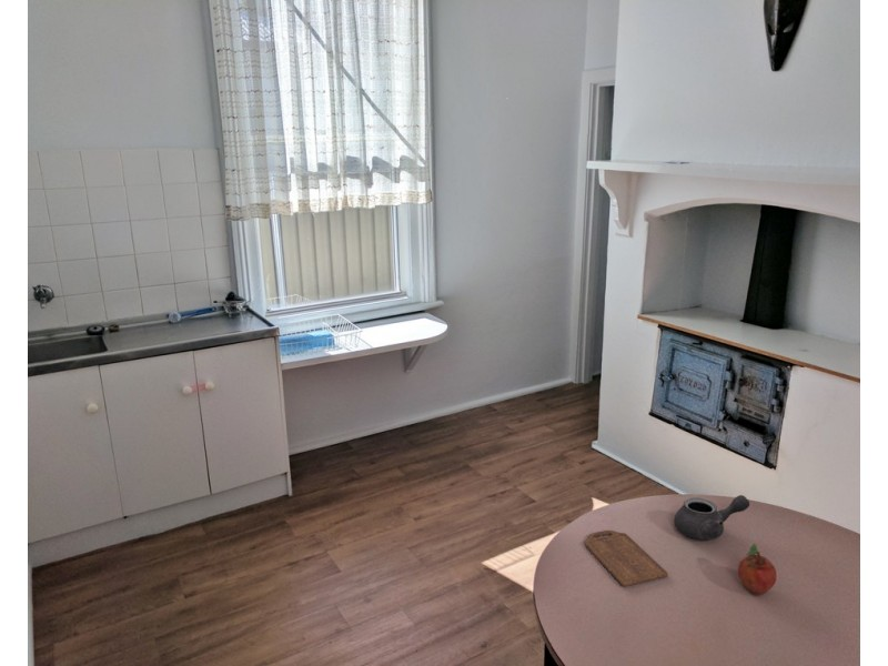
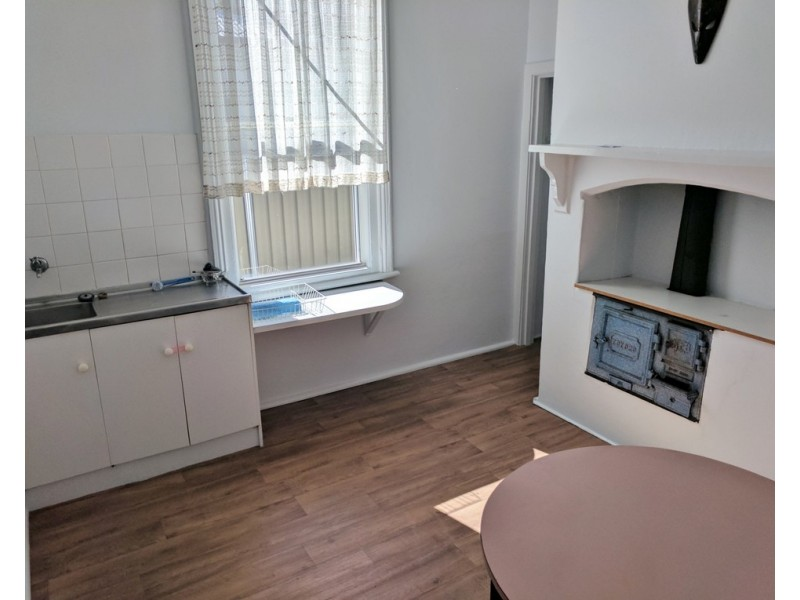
- fruit (756, 568)
- teapot (714, 515)
- cutting board (620, 554)
